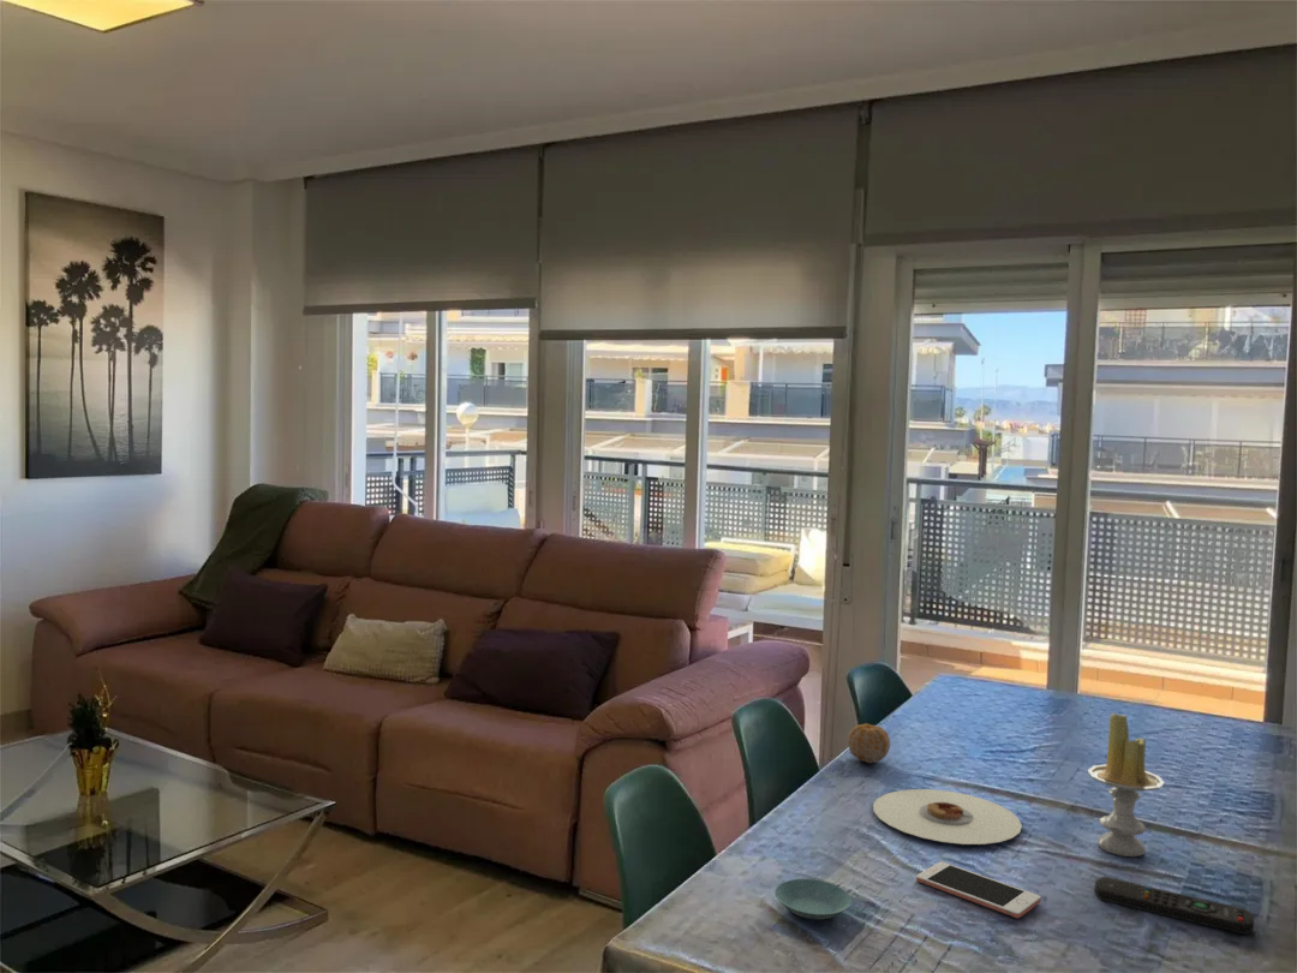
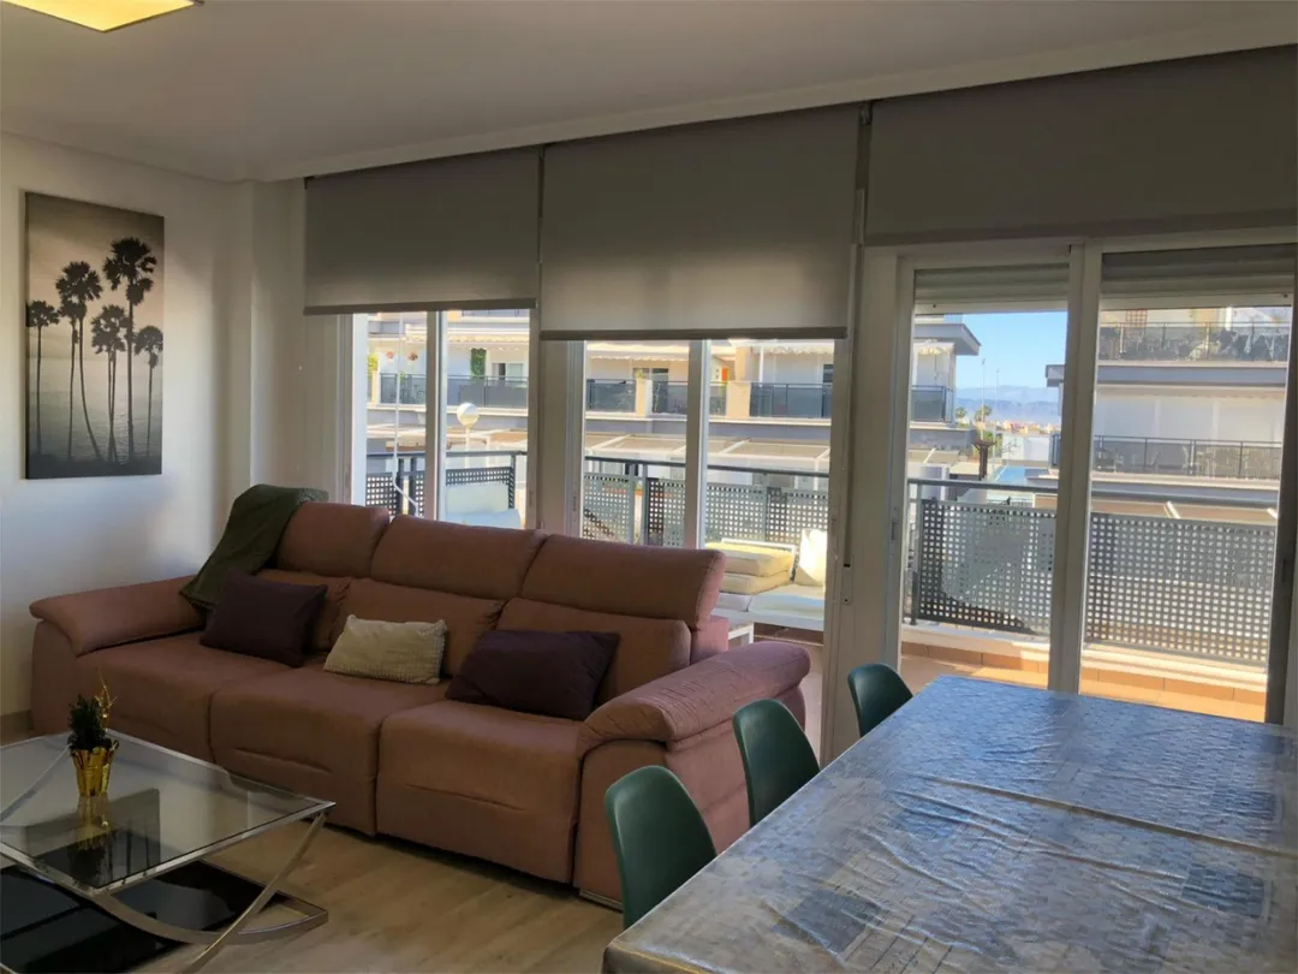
- fruit (868, 742)
- plate (945, 810)
- cell phone (976, 888)
- remote control (1171, 903)
- candle (1125, 781)
- saucer (812, 902)
